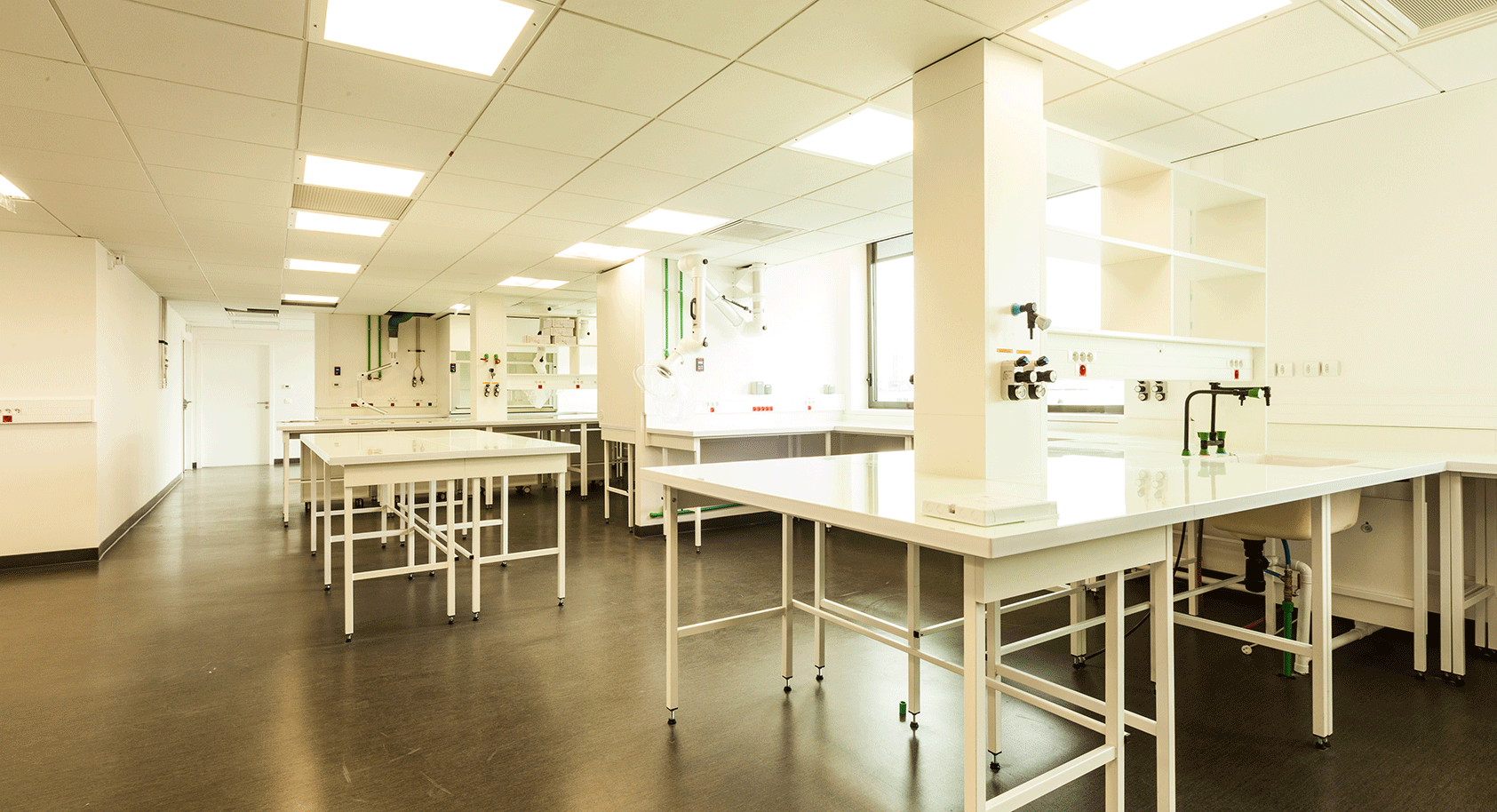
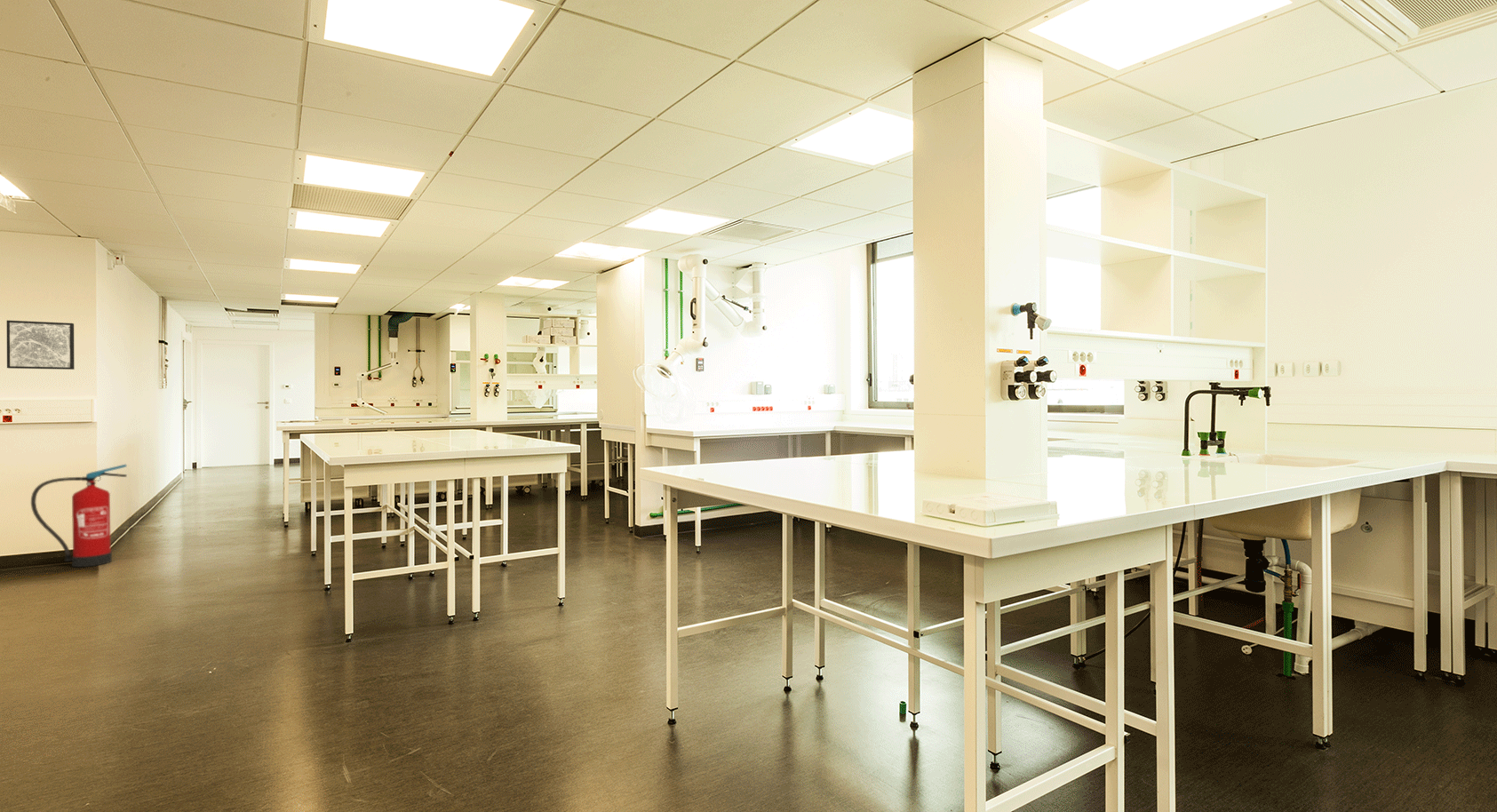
+ wall art (41, 345)
+ fire extinguisher (80, 515)
